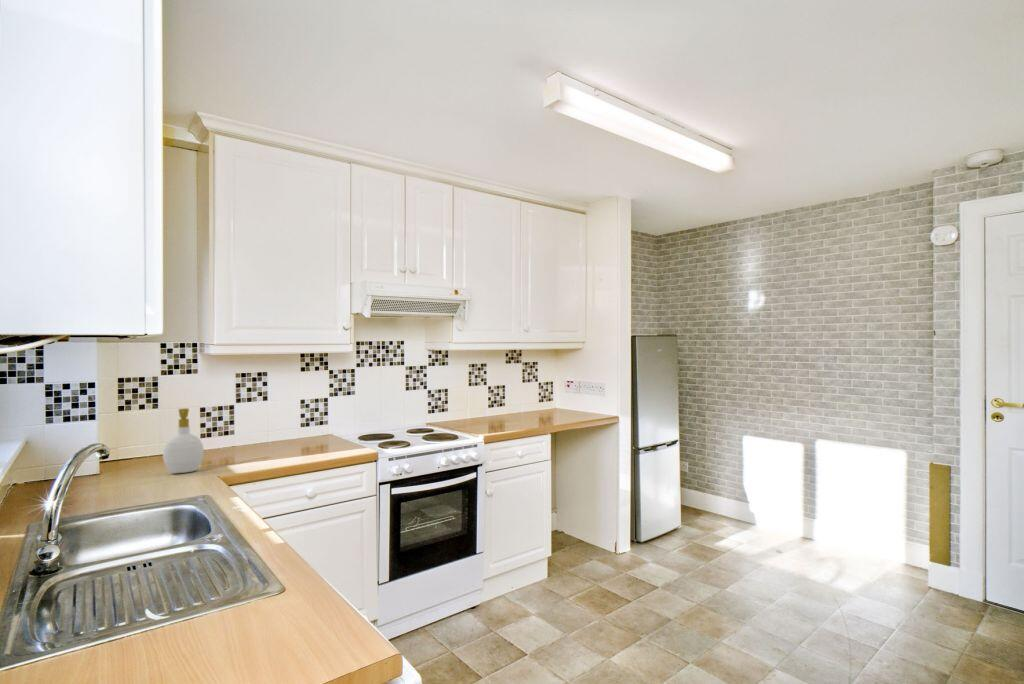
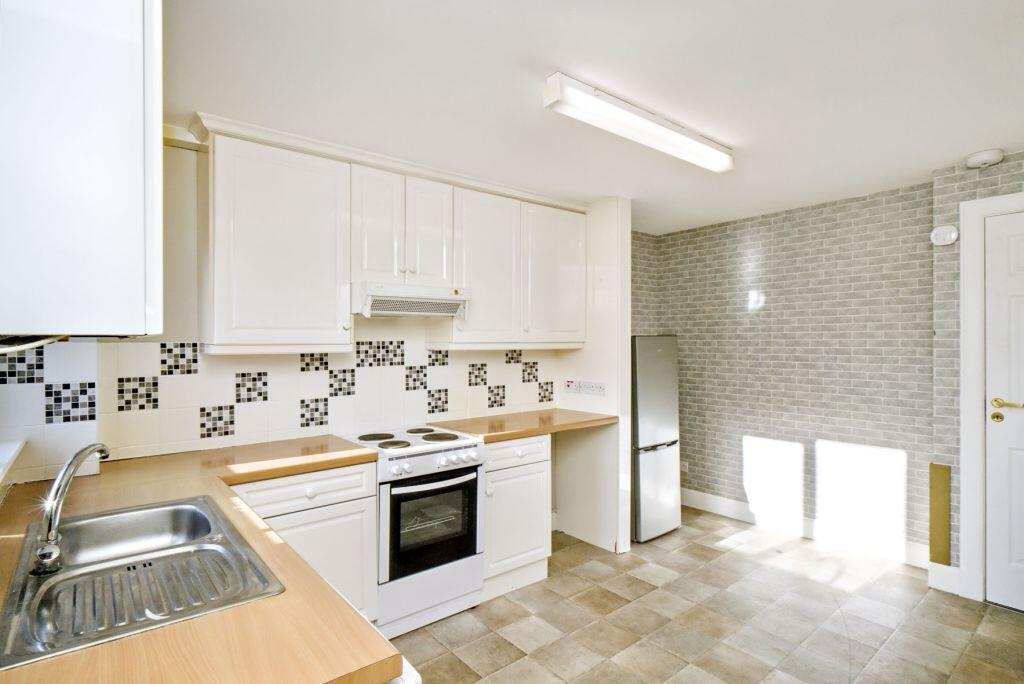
- soap bottle (183, 440)
